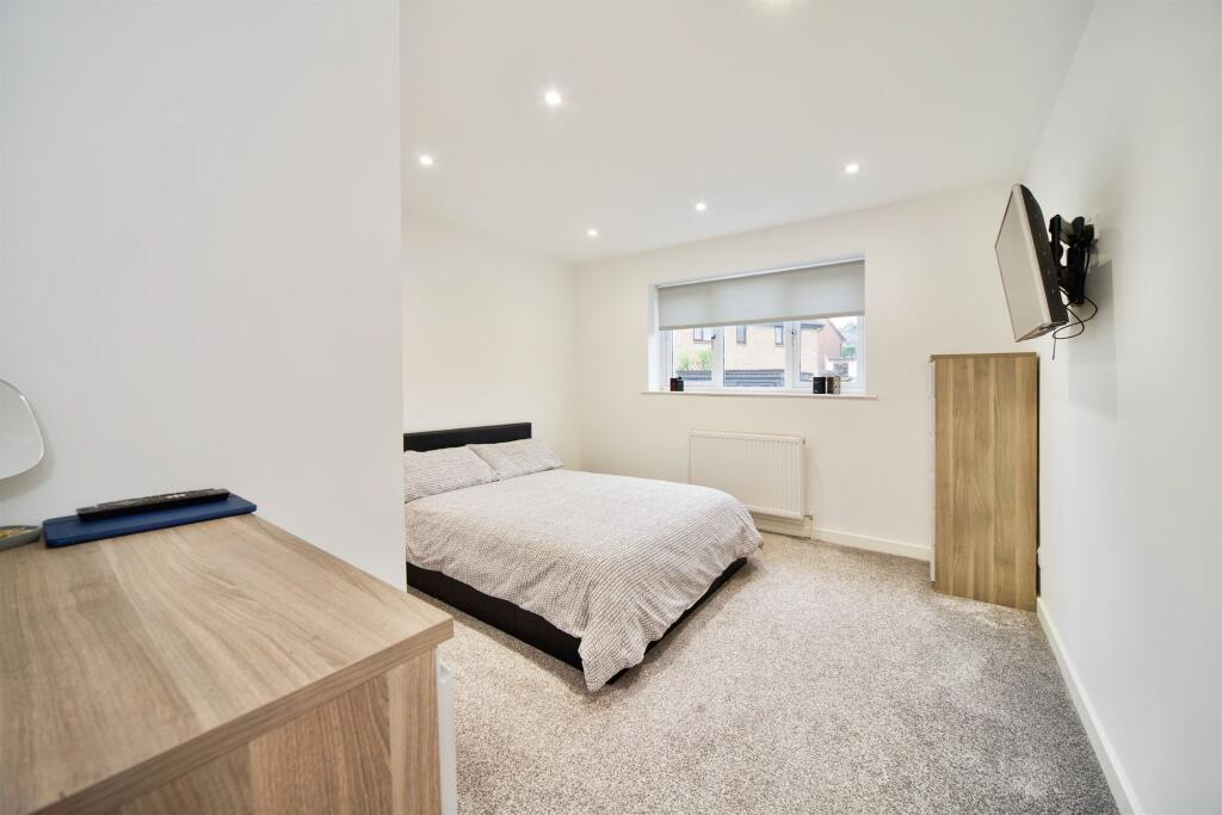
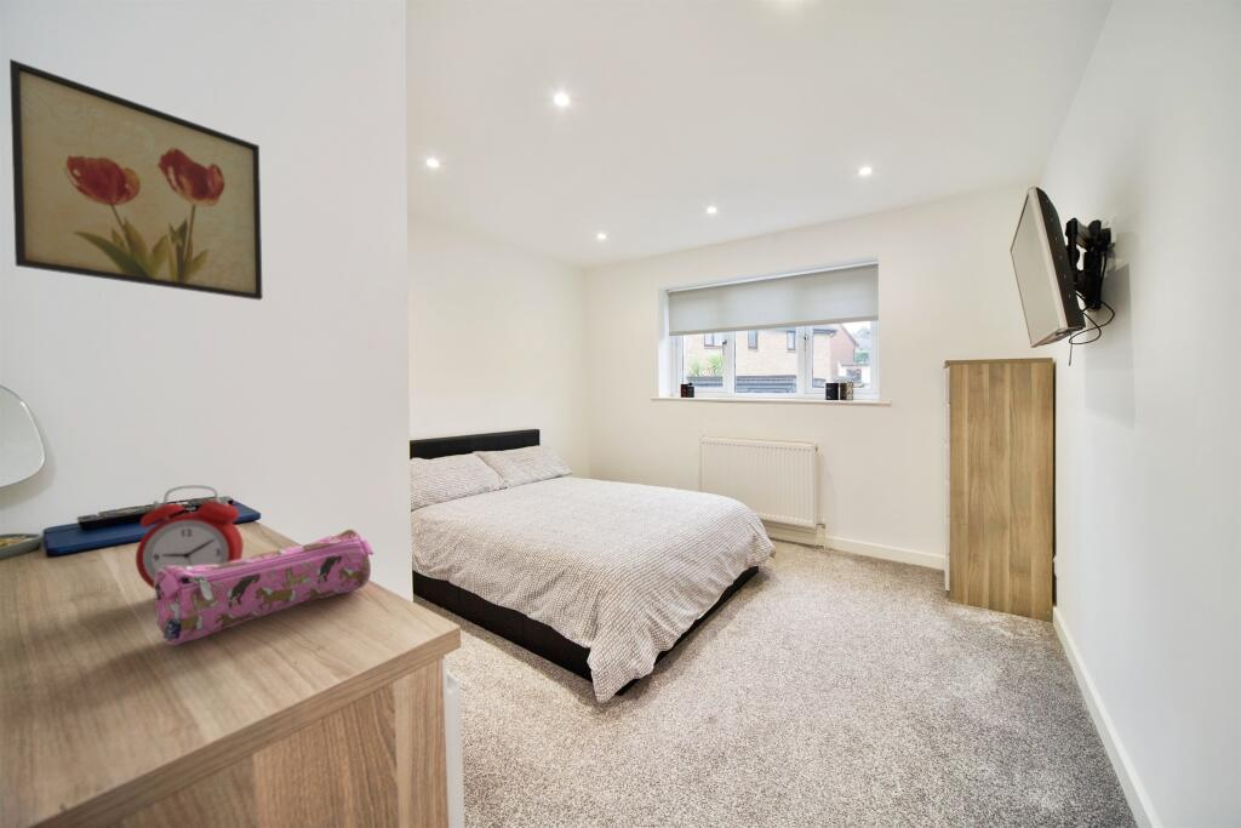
+ wall art (153, 199)
+ pencil case (274, 578)
+ alarm clock (191, 538)
